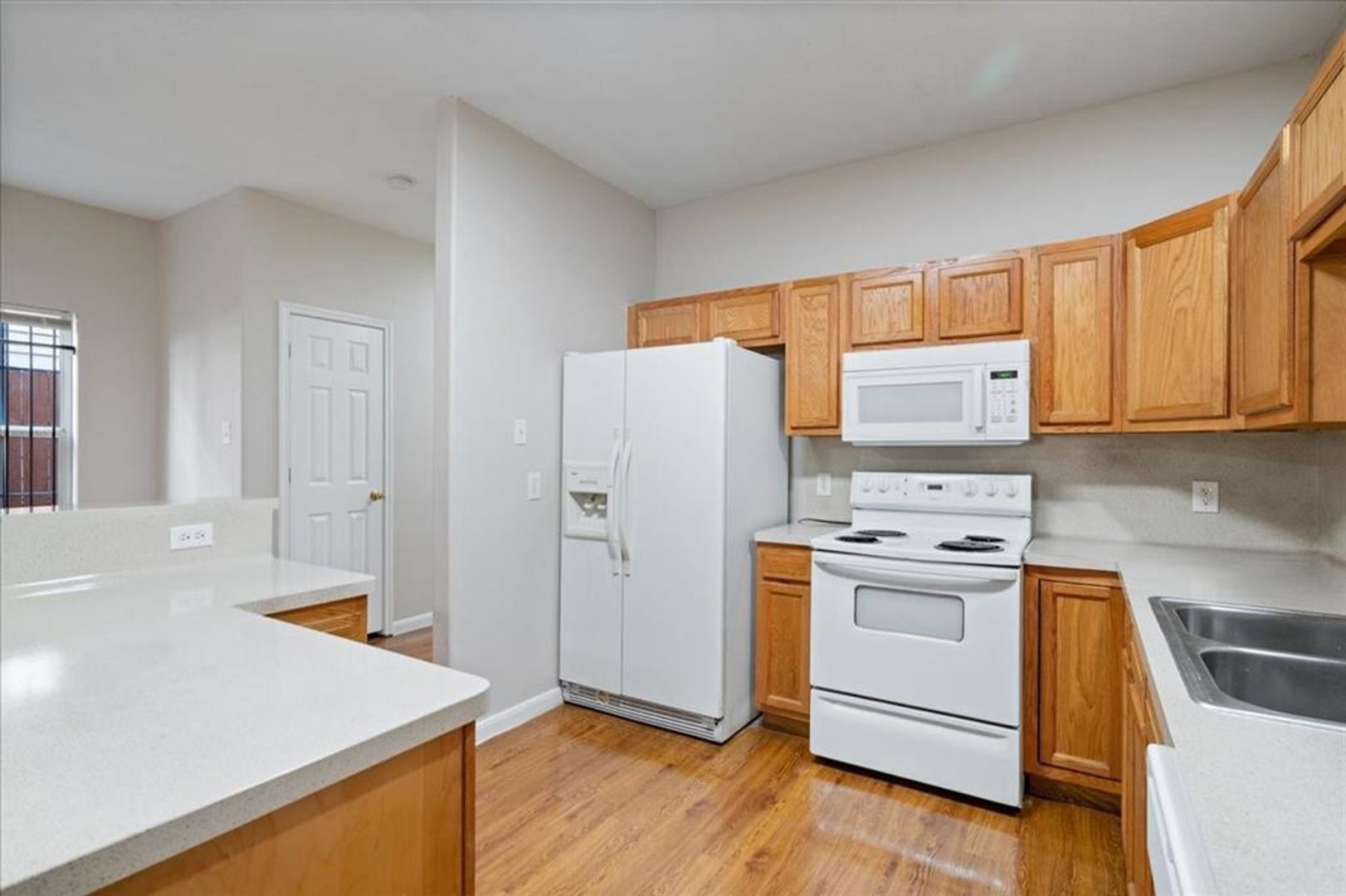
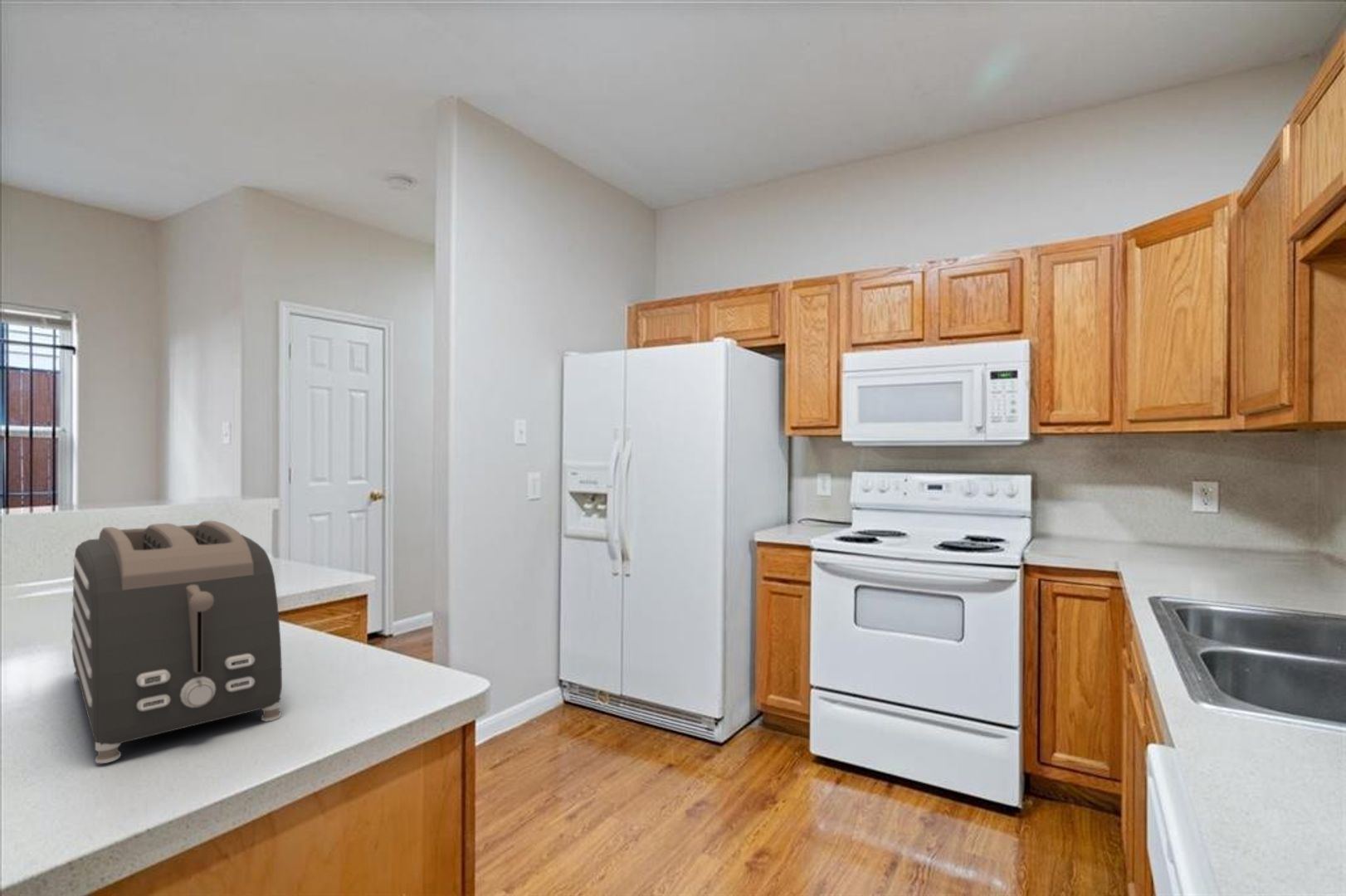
+ toaster (171, 612)
